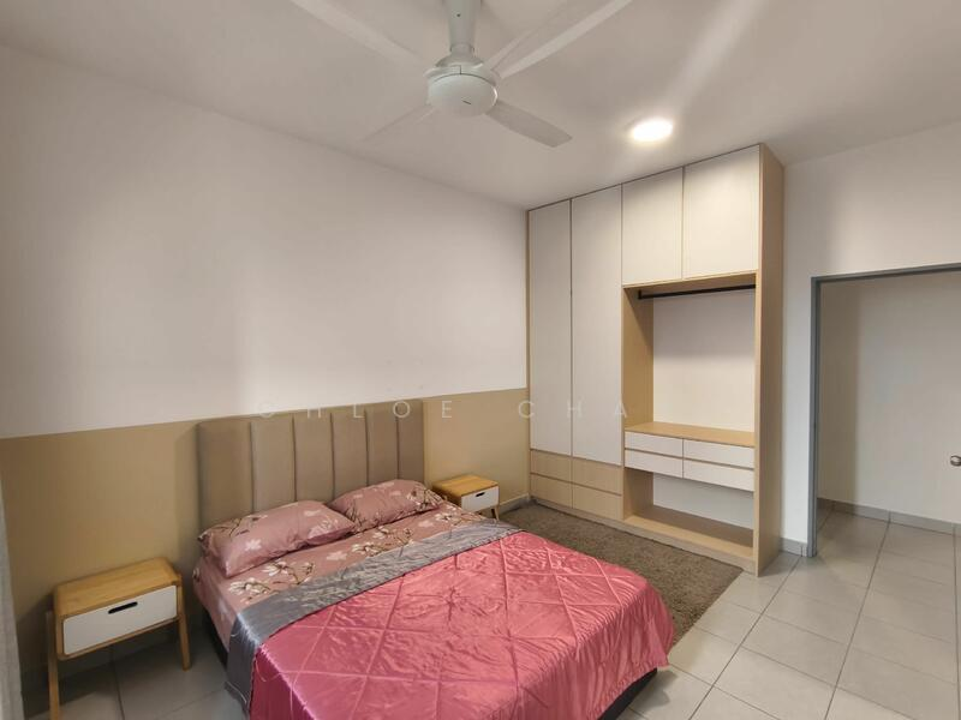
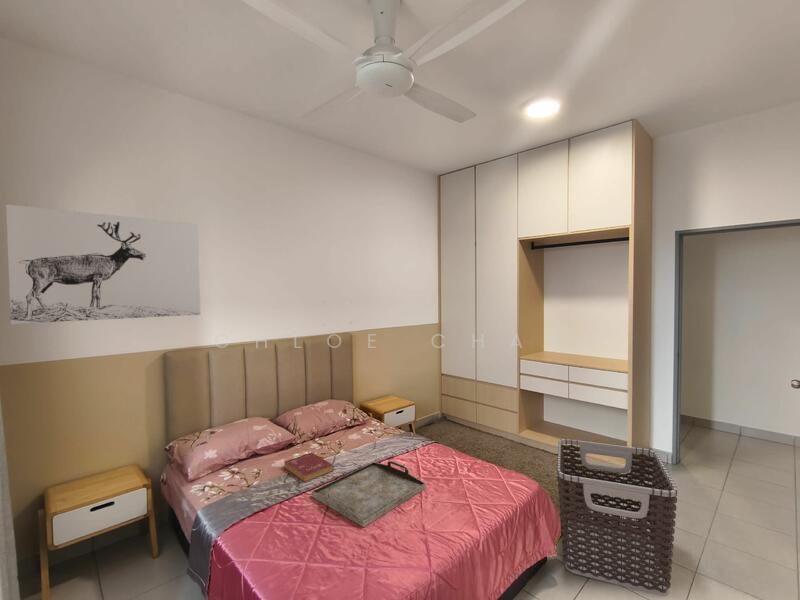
+ book (308, 466)
+ wall art (116, 267)
+ serving tray (369, 485)
+ clothes hamper (610, 507)
